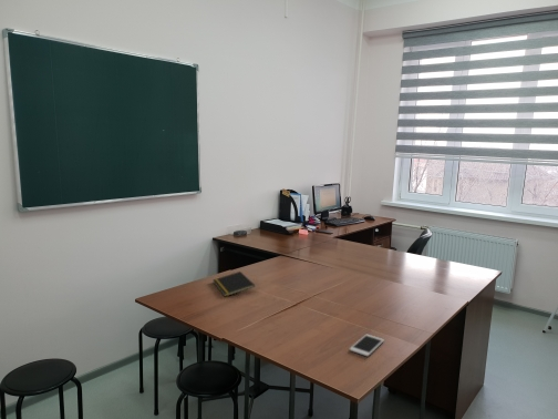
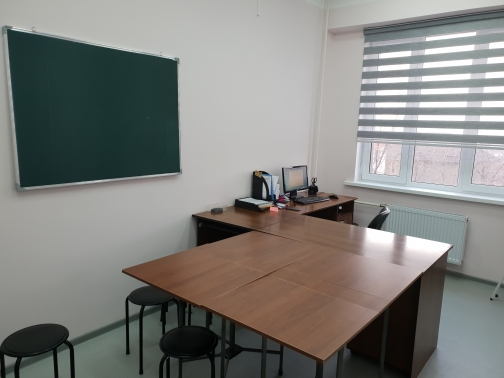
- cell phone (366, 345)
- notepad (232, 283)
